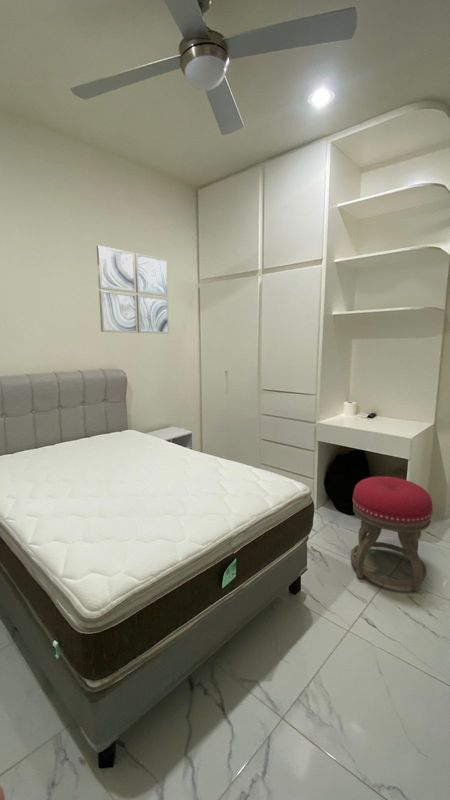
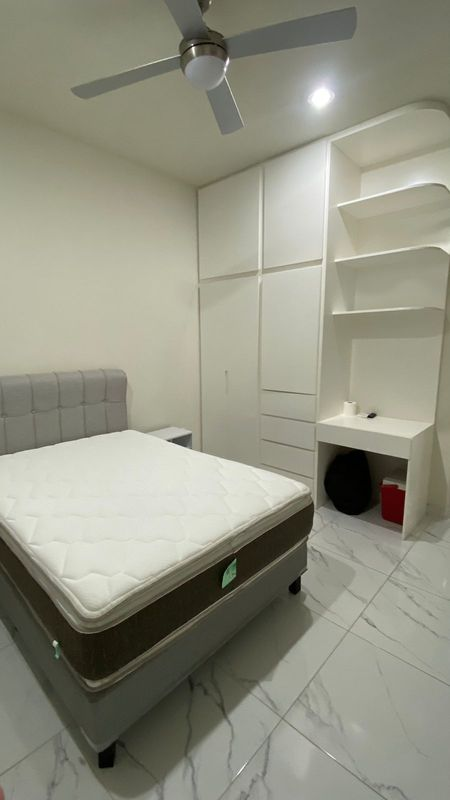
- wall art (136, 292)
- stool (389, 527)
